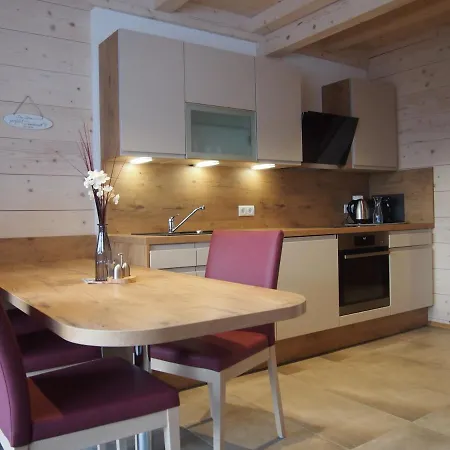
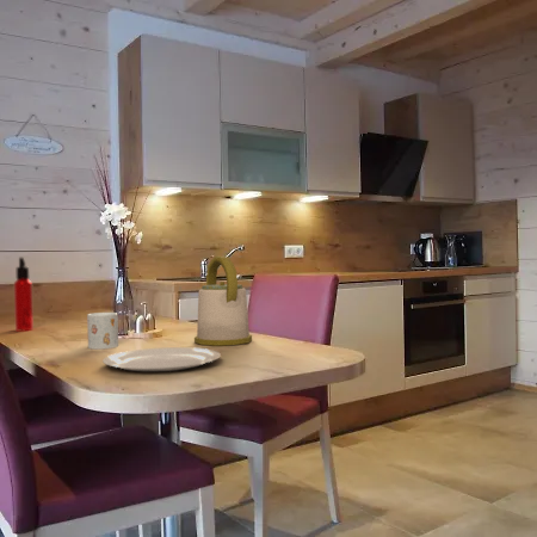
+ plate (162, 359)
+ mug (101, 329)
+ kettle (220, 298)
+ water bottle (23, 294)
